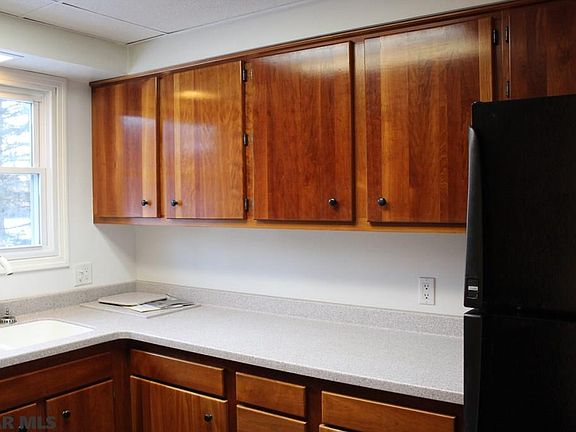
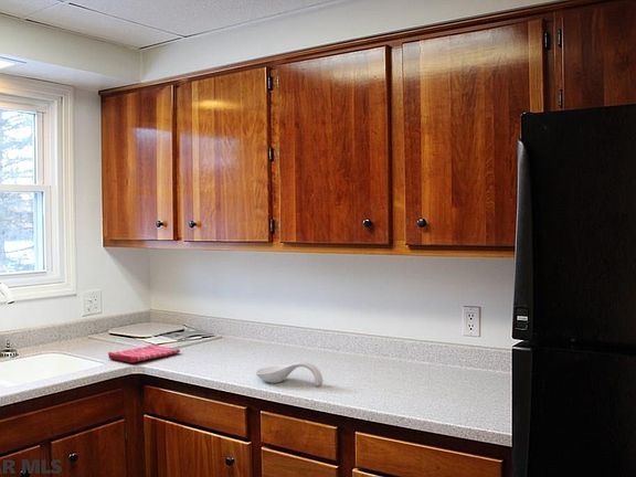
+ spoon rest (288, 371)
+ dish towel (144, 352)
